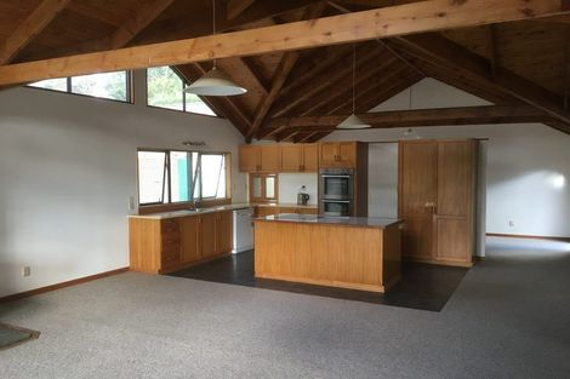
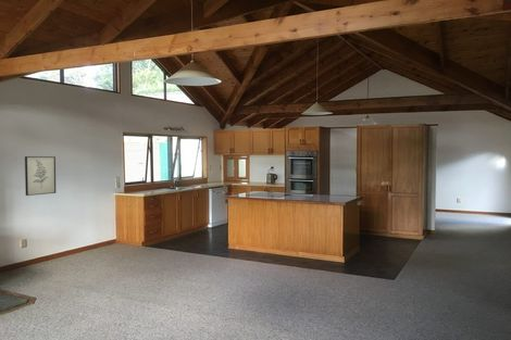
+ wall art (40, 175)
